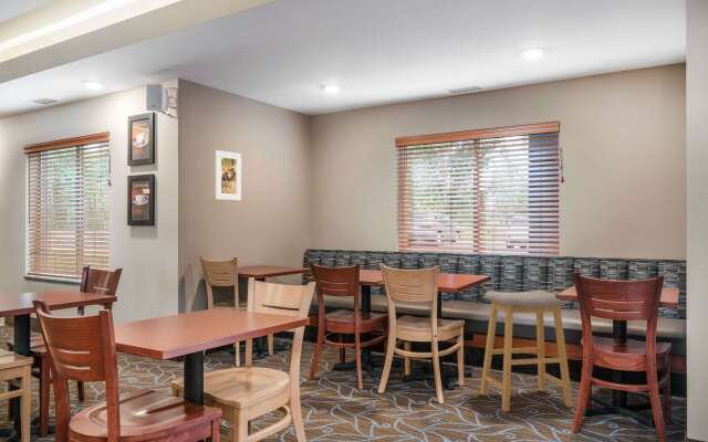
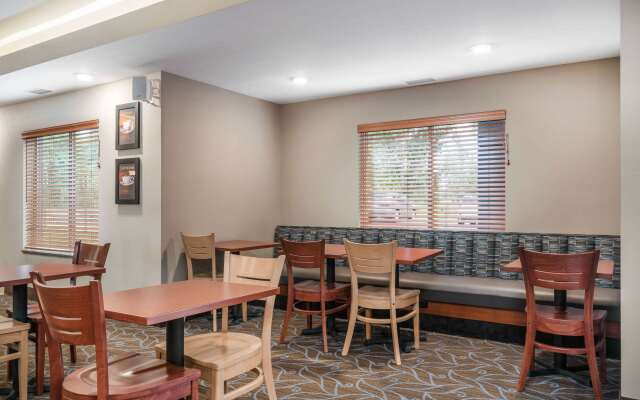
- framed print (228, 176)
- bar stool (524, 348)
